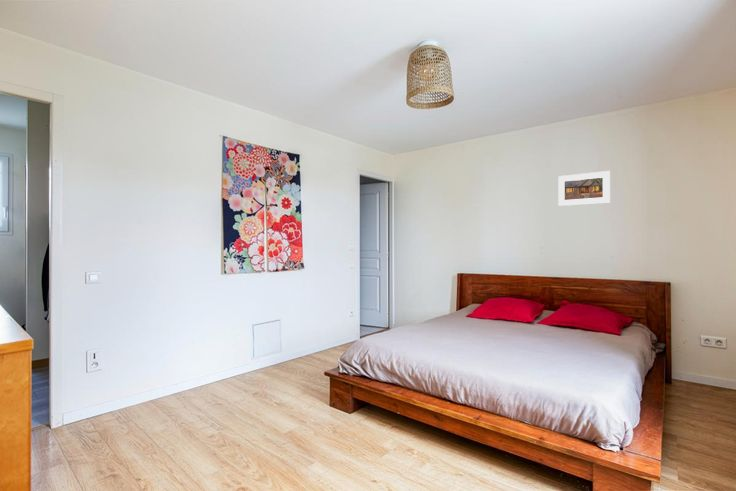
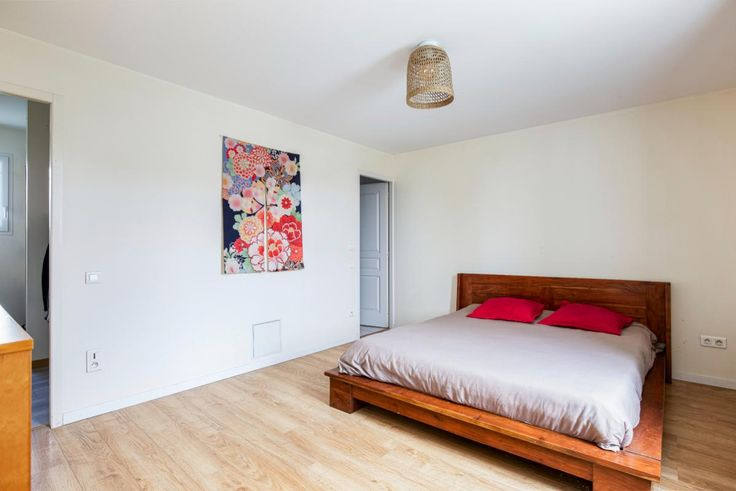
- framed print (583, 189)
